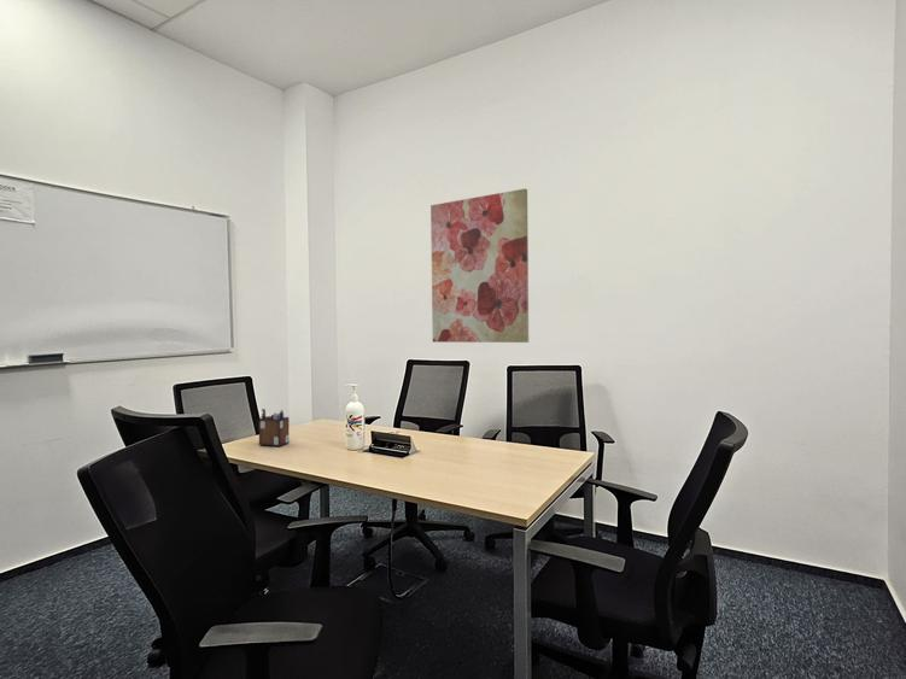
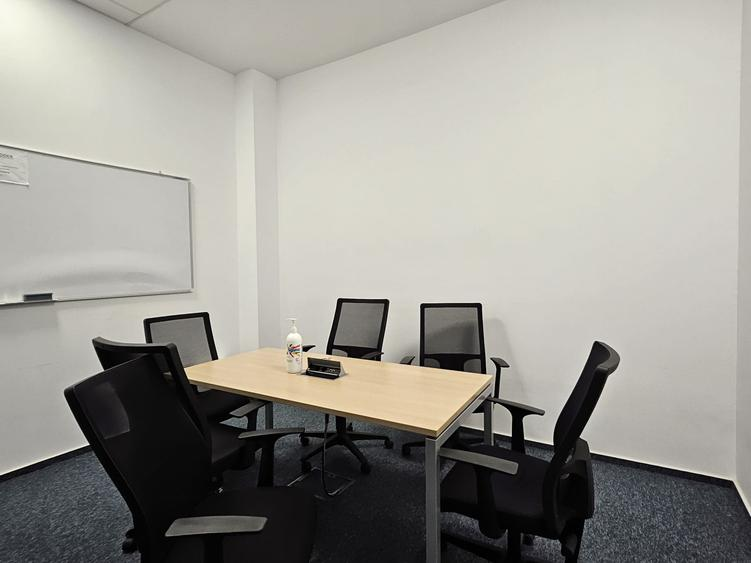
- desk organizer (274, 426)
- wall art (477, 270)
